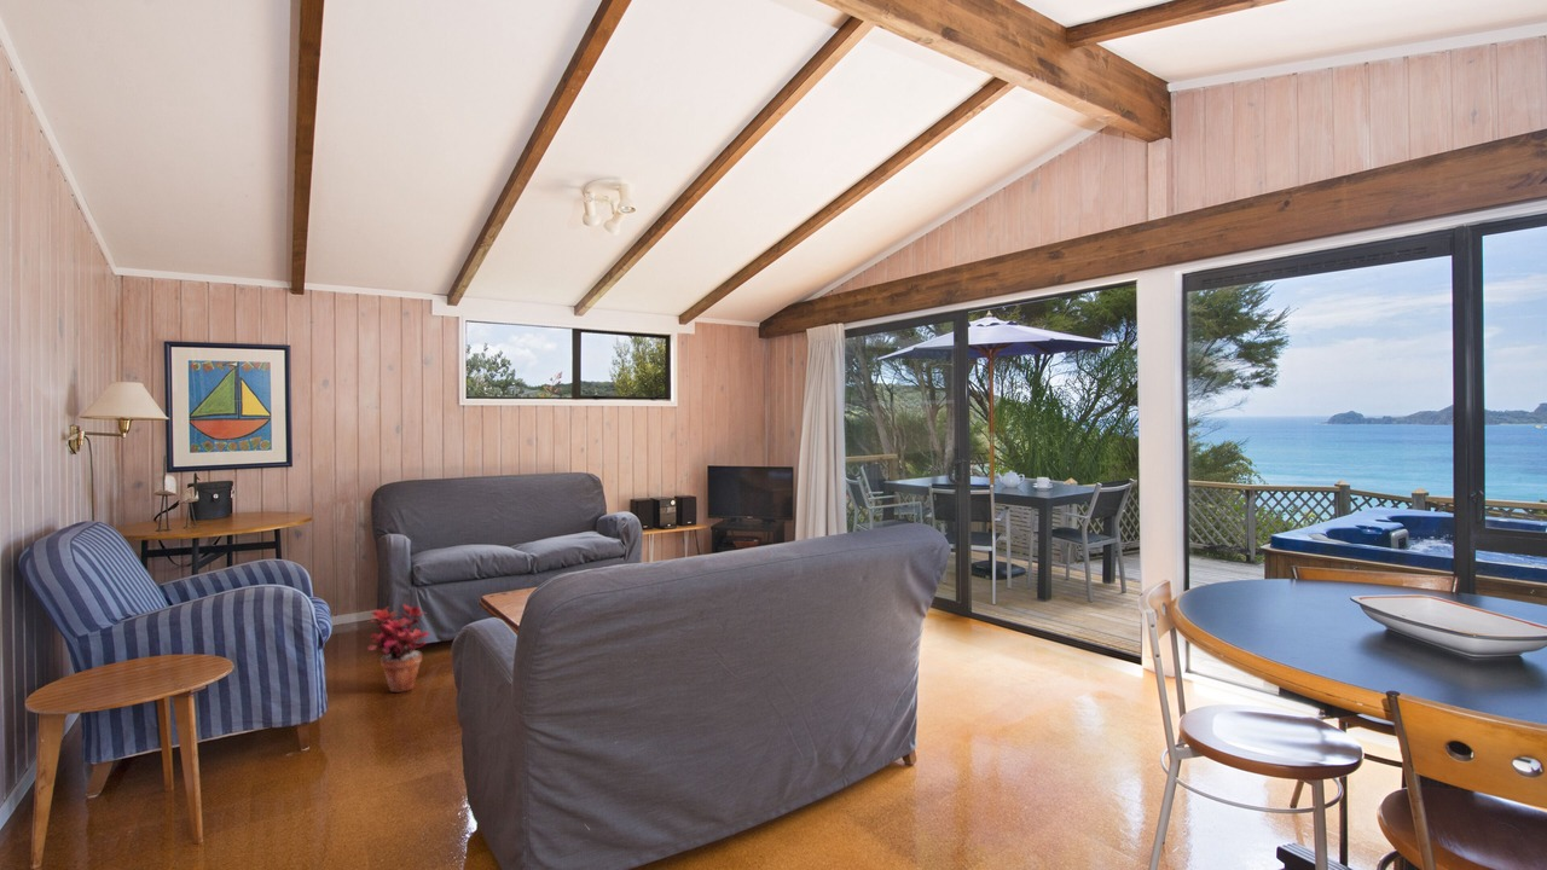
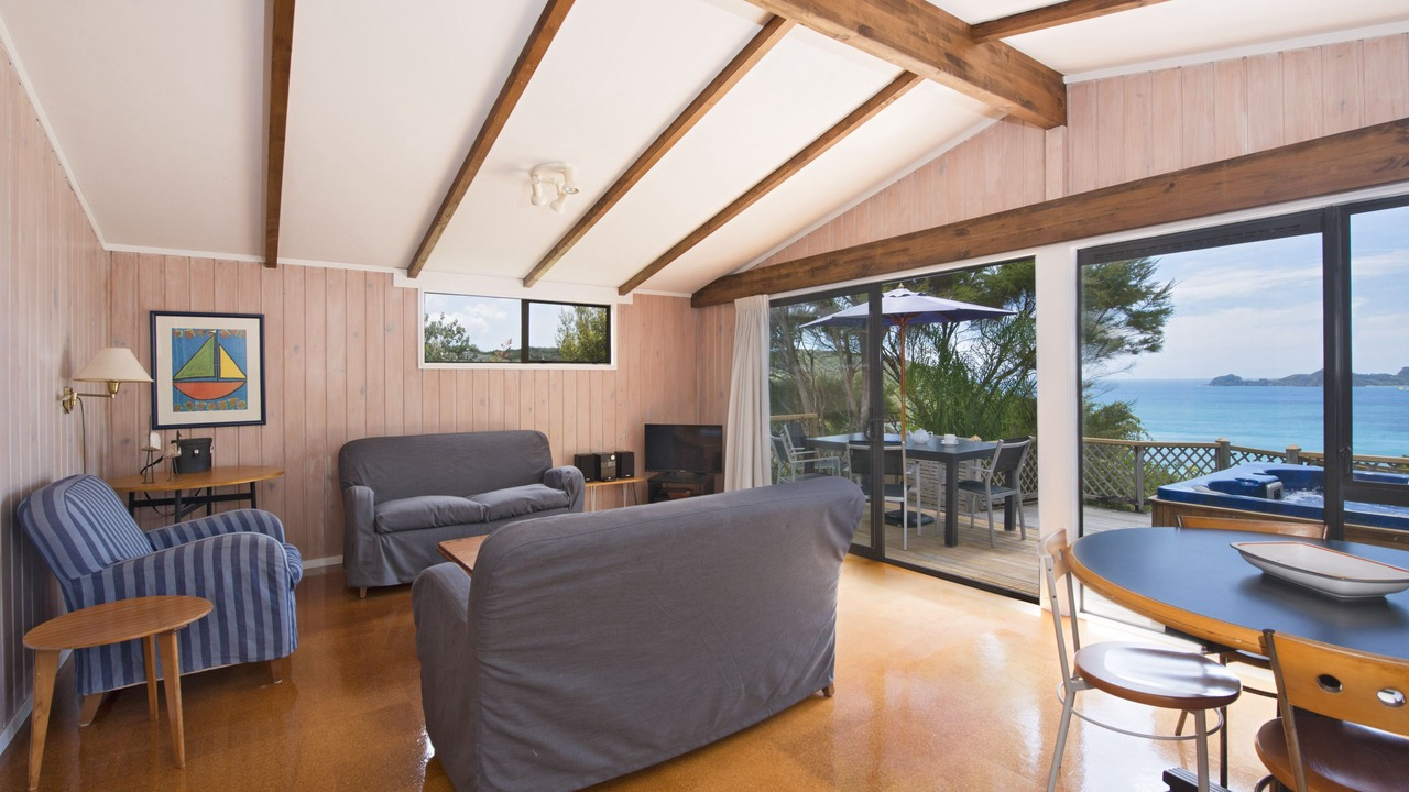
- potted plant (399, 649)
